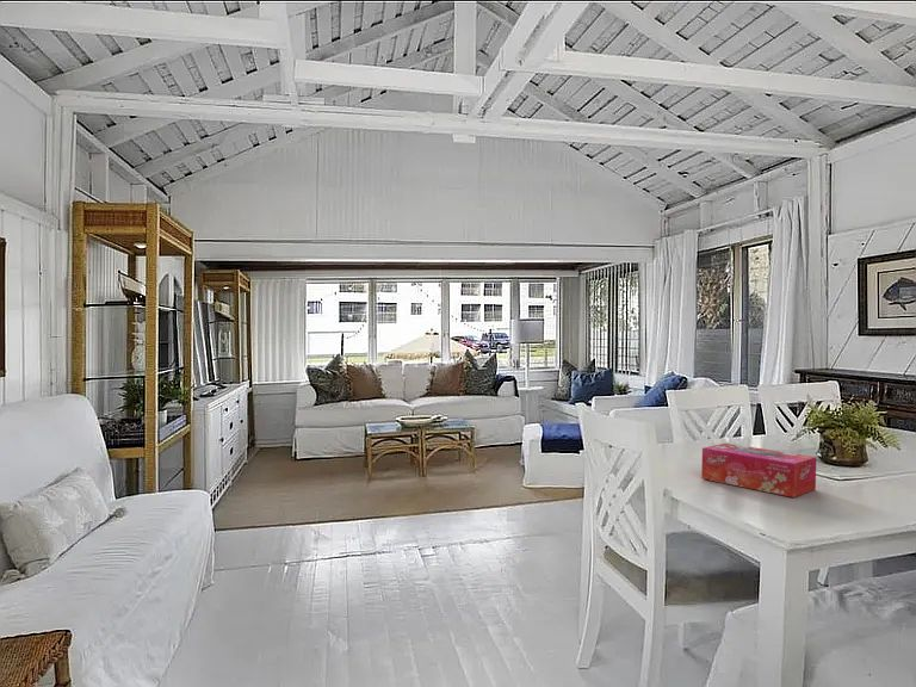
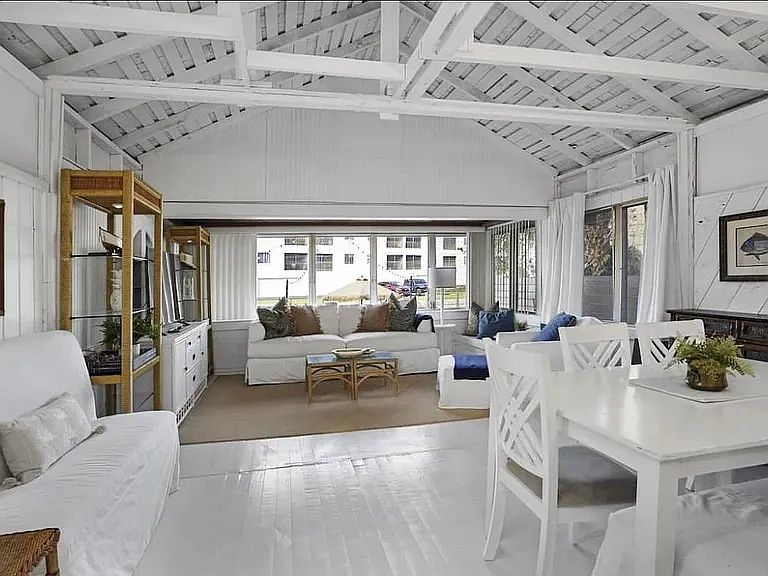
- tissue box (756, 468)
